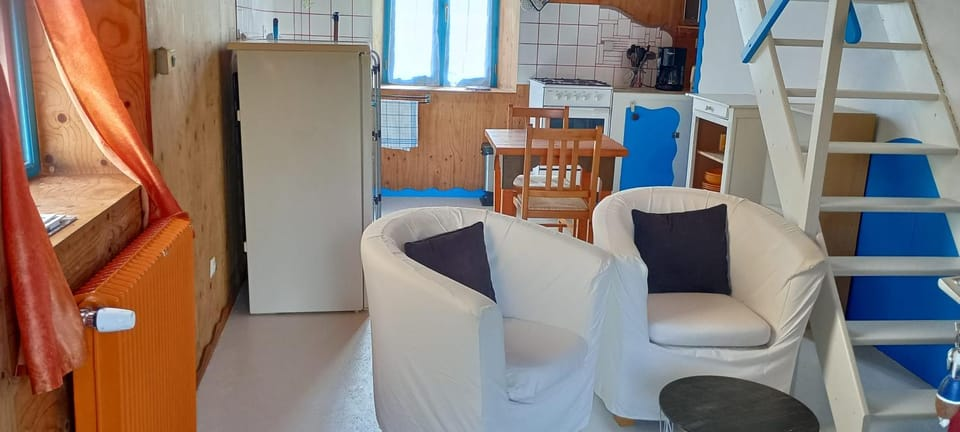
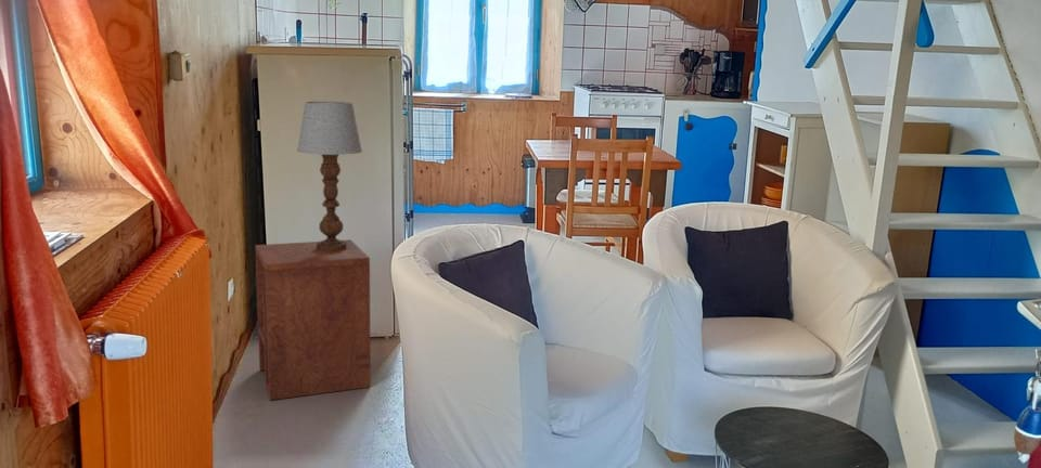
+ side table (312, 315)
+ table lamp (330, 176)
